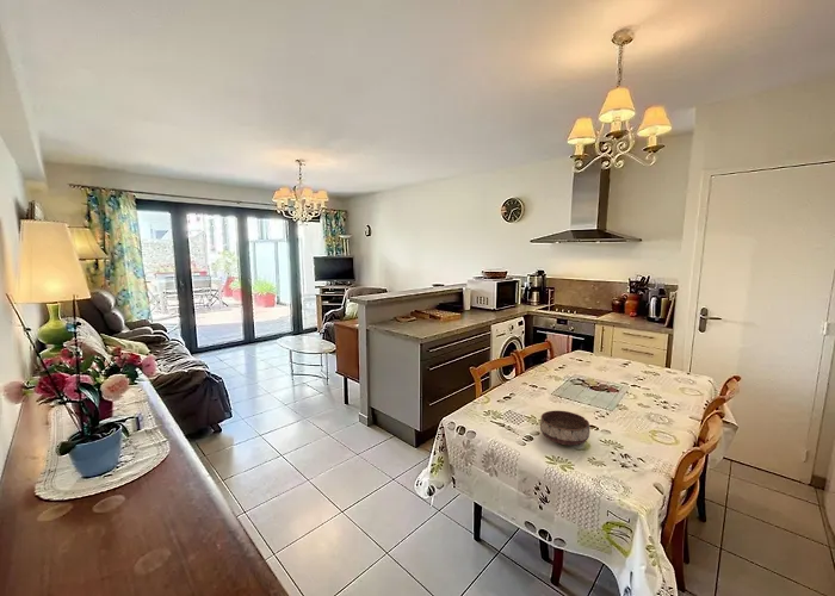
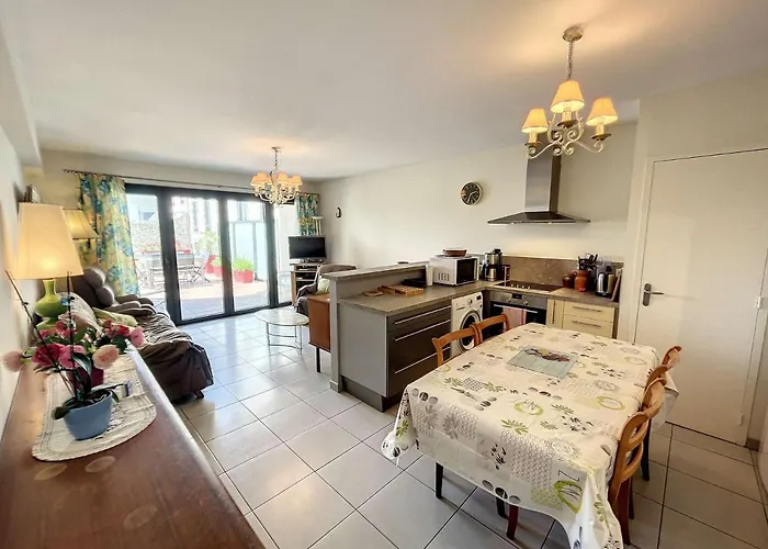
- bowl (563, 429)
